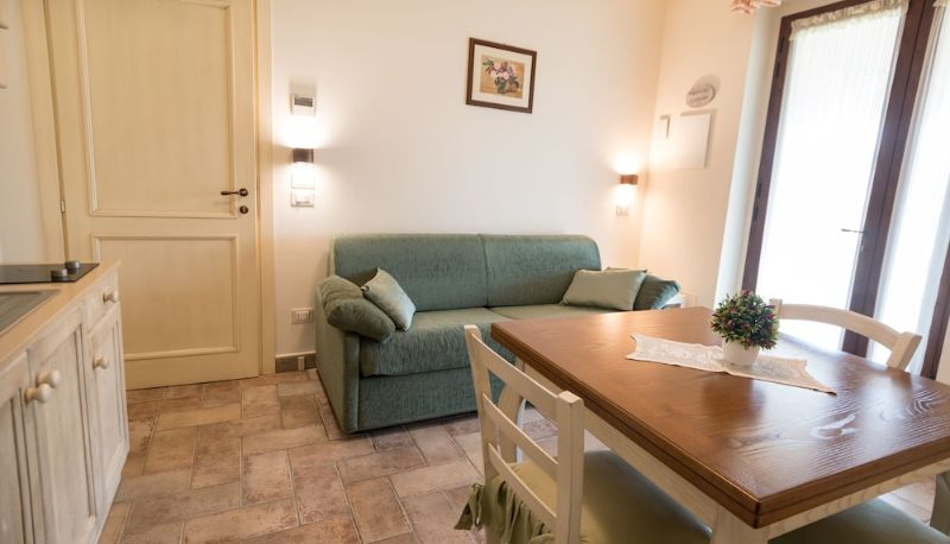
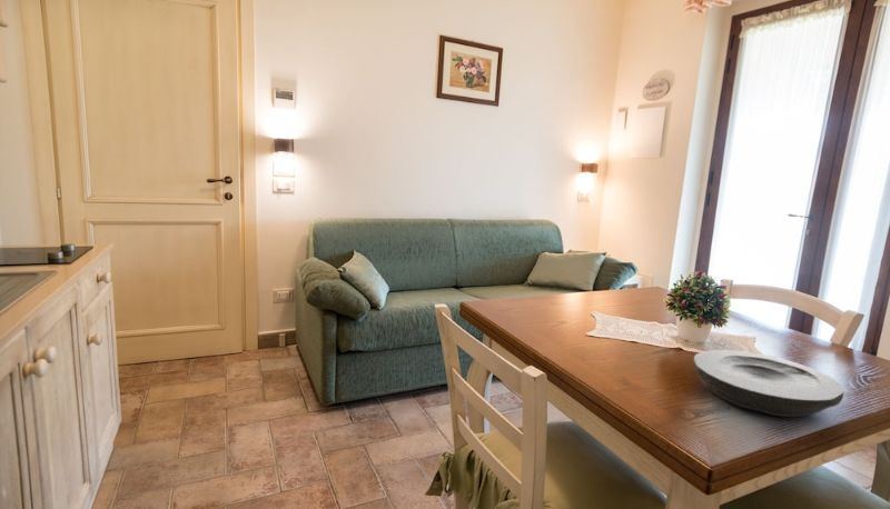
+ plate (761, 385)
